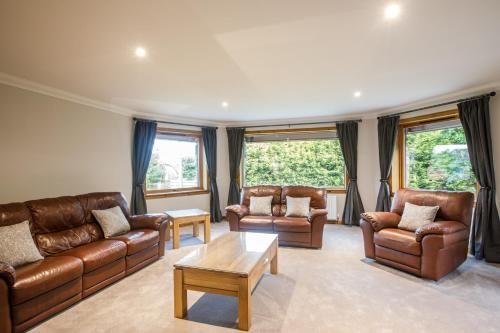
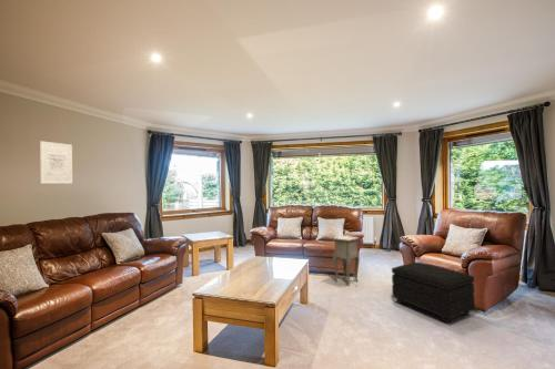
+ wall art (57, 163)
+ footstool (431, 288)
+ side table (345, 259)
